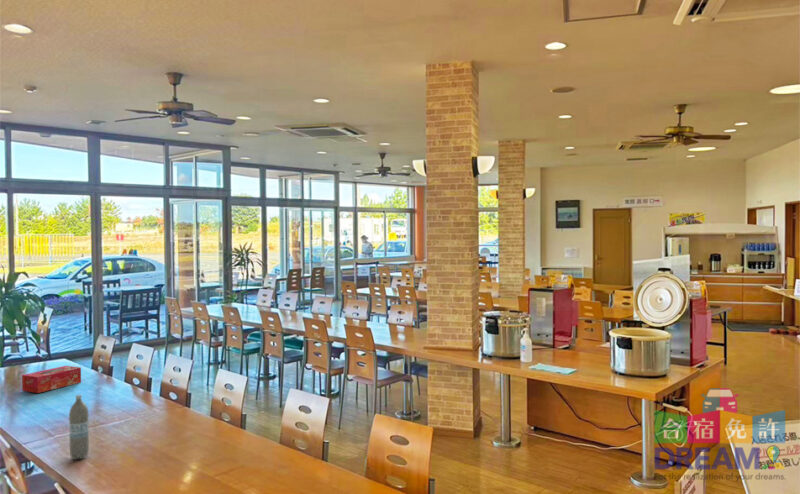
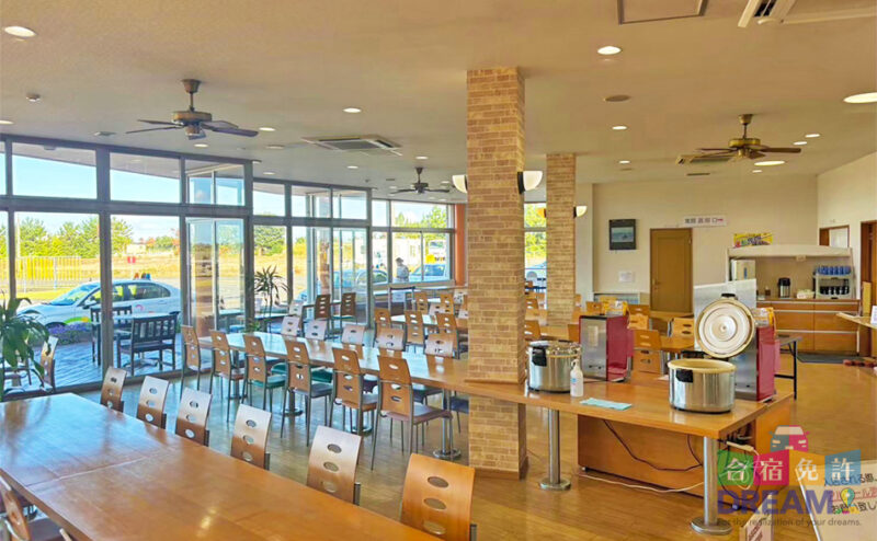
- tissue box (52, 378)
- water bottle (79, 426)
